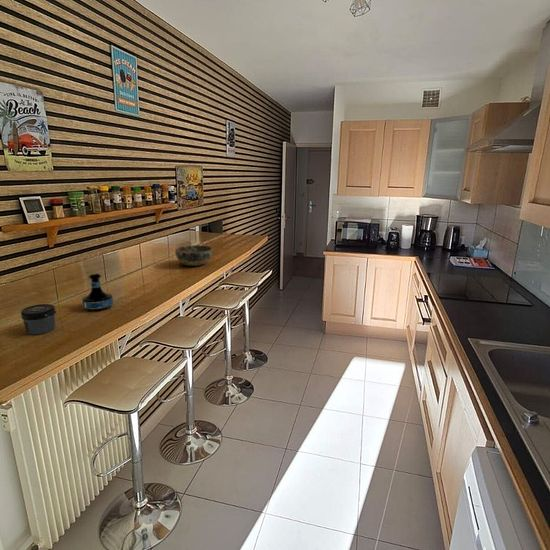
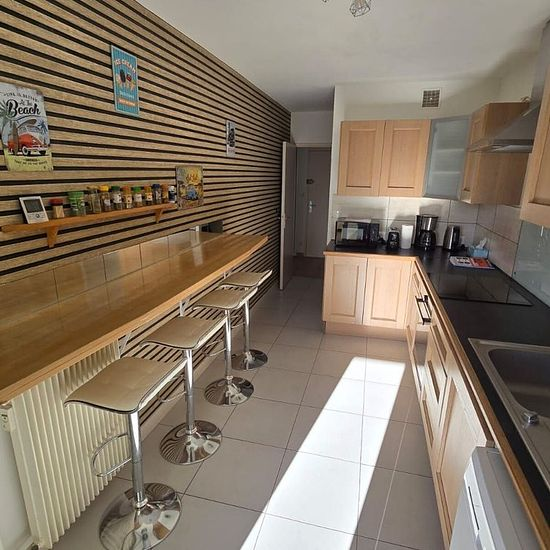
- tequila bottle (96, 290)
- jar (39, 319)
- bowl (194, 256)
